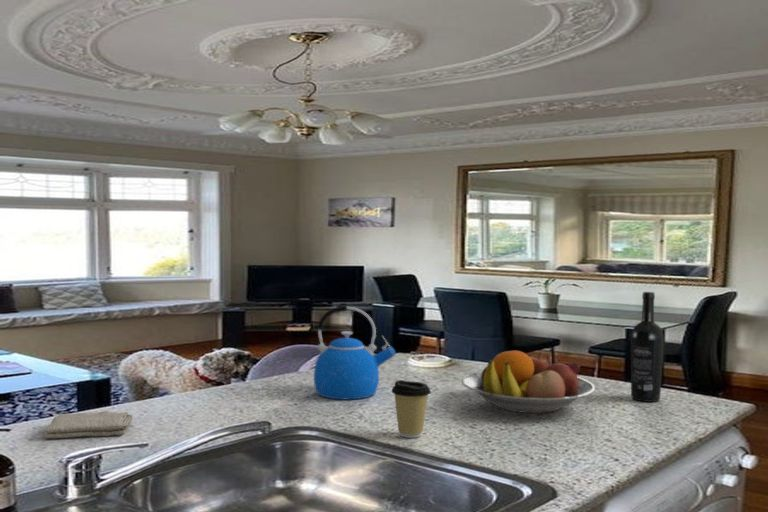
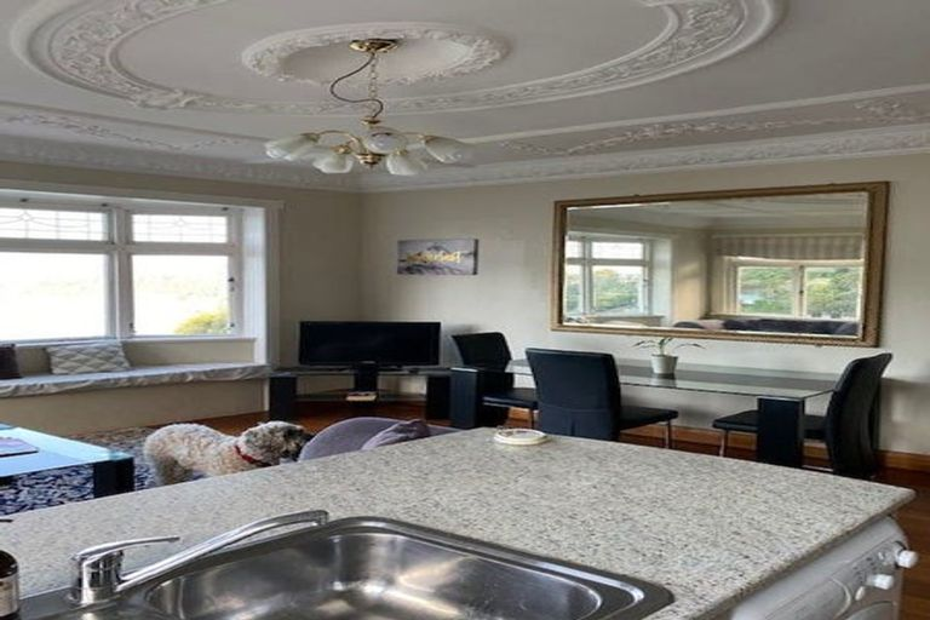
- fruit bowl (527, 377)
- washcloth (89, 424)
- wine bottle (647, 345)
- coffee cup (410, 408)
- kettle (354, 349)
